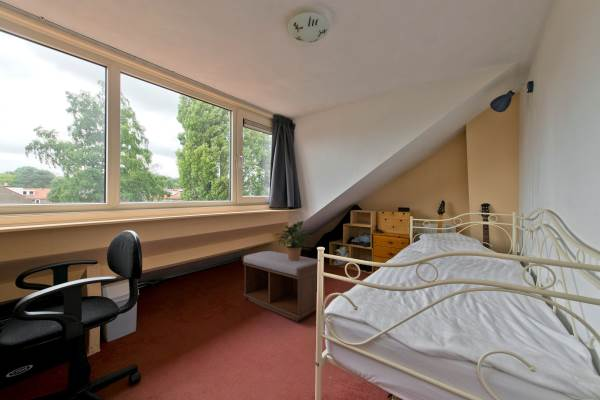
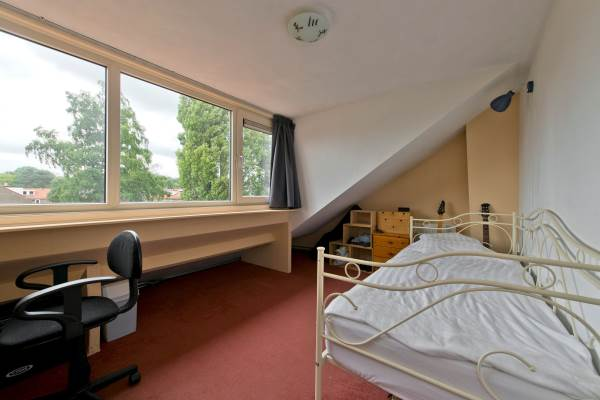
- bench (281, 280)
- potted plant (291, 239)
